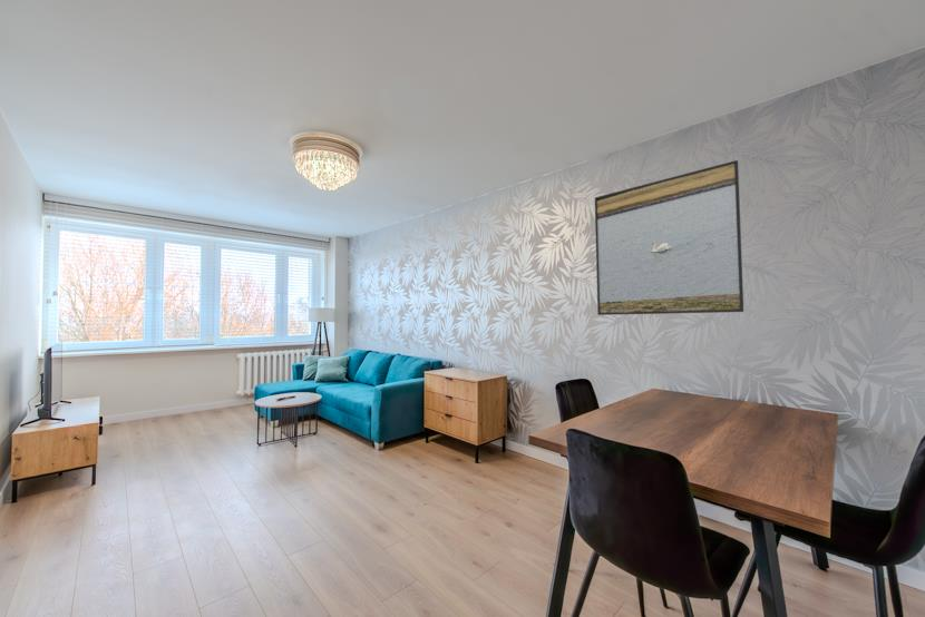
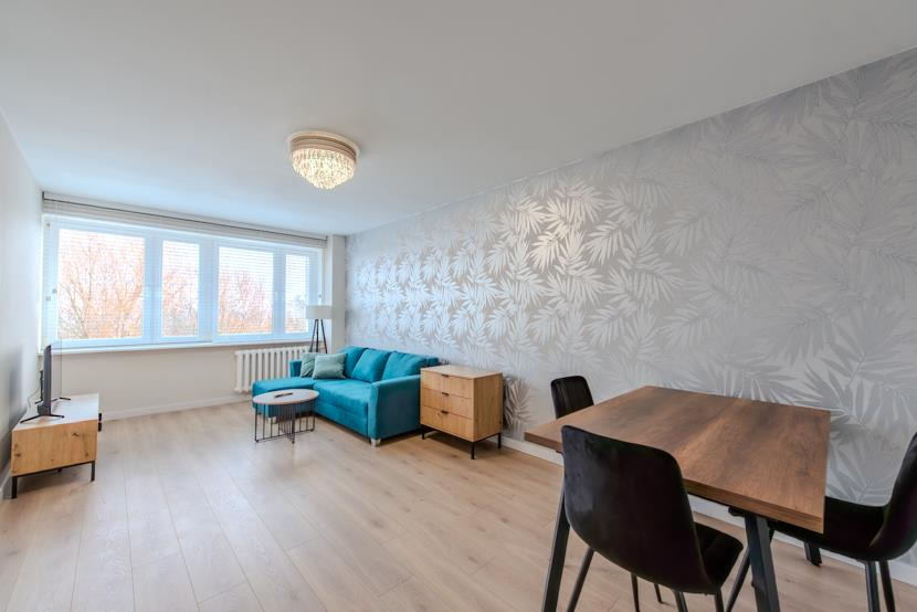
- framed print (659, 246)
